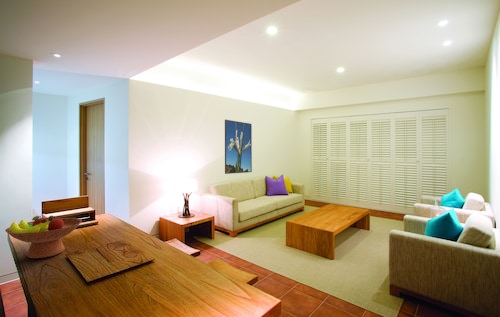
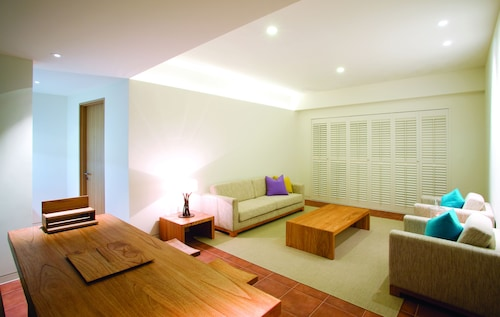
- fruit bowl (46, 233)
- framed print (238, 147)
